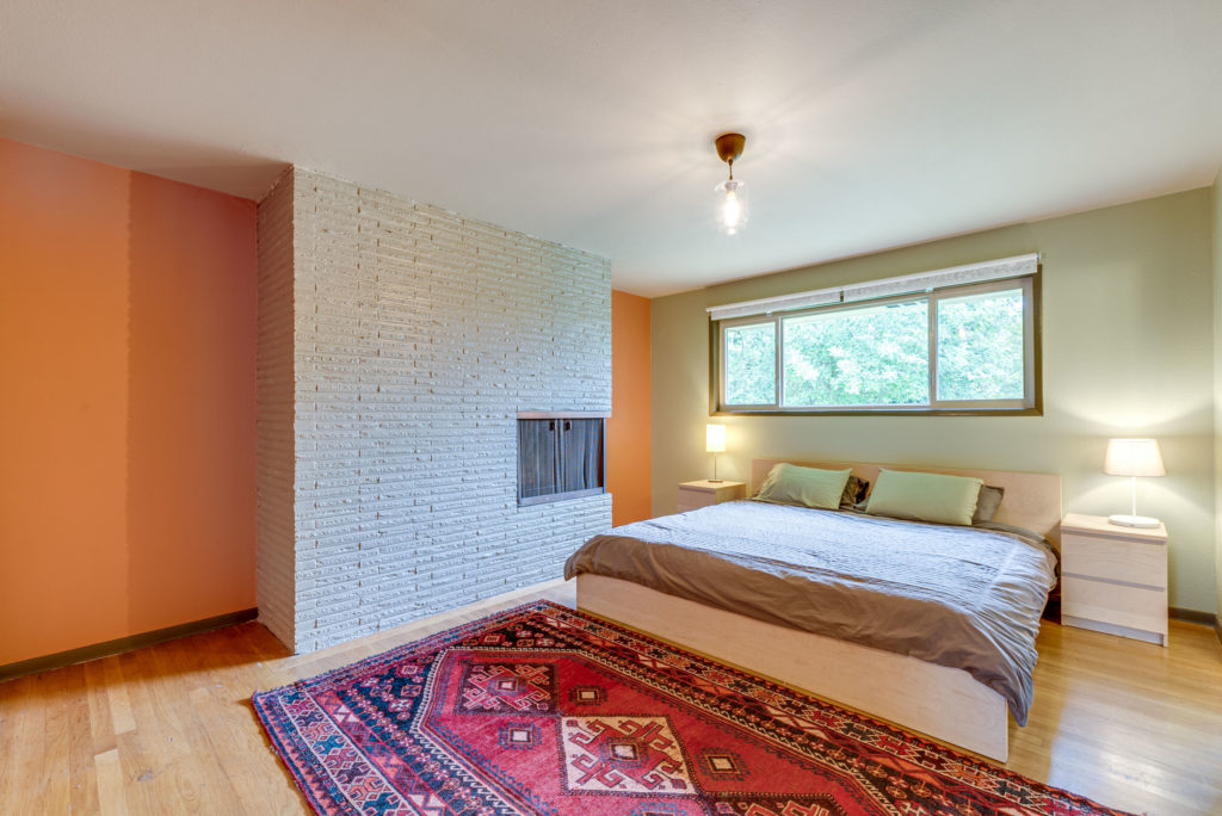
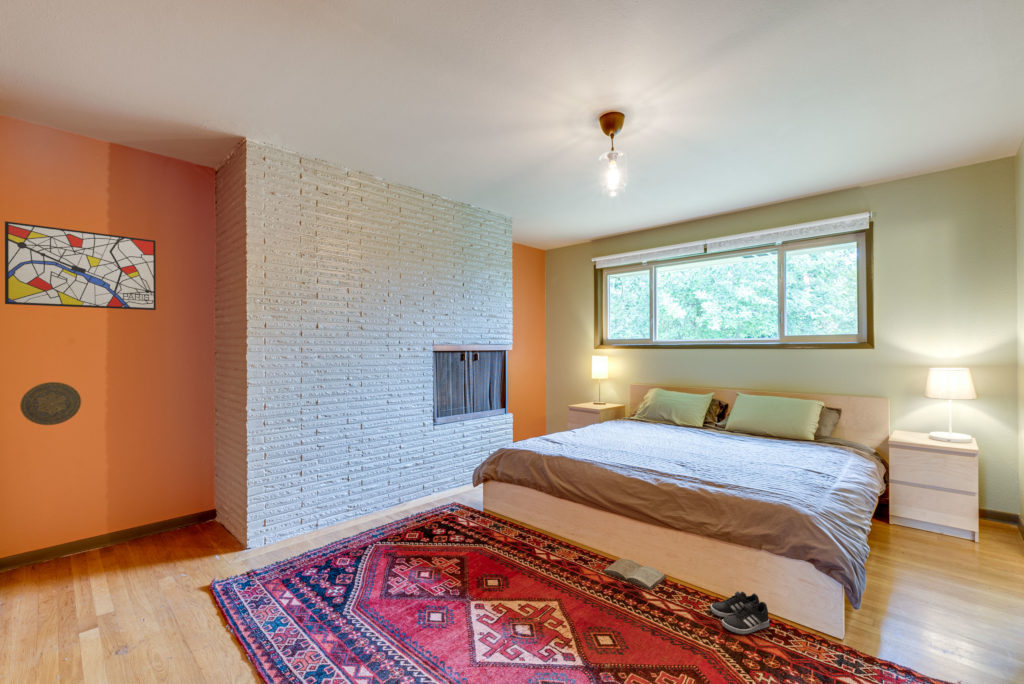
+ wall art (86, 269)
+ shoe (738, 608)
+ book (634, 571)
+ decorative plate (51, 403)
